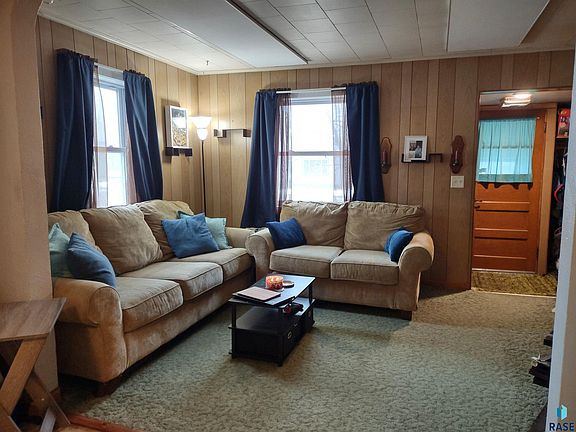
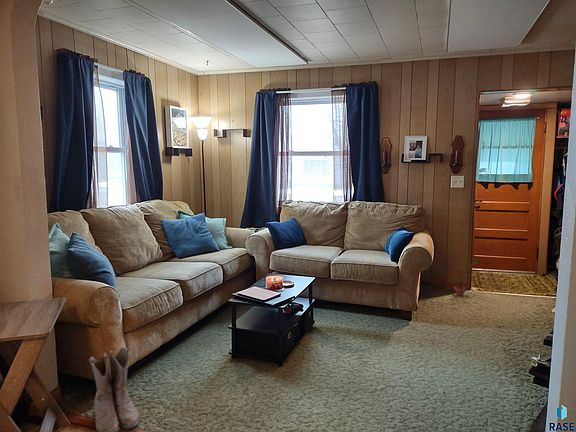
+ boots (114, 387)
+ potted plant (463, 278)
